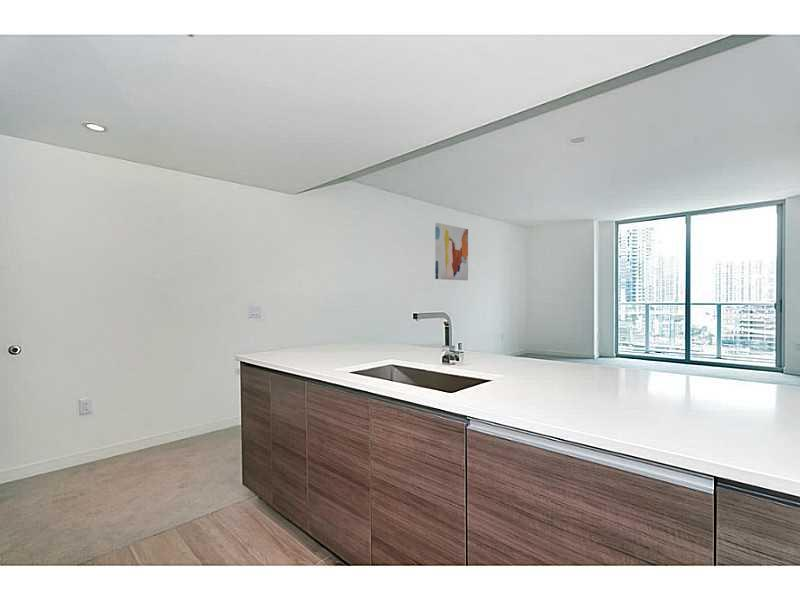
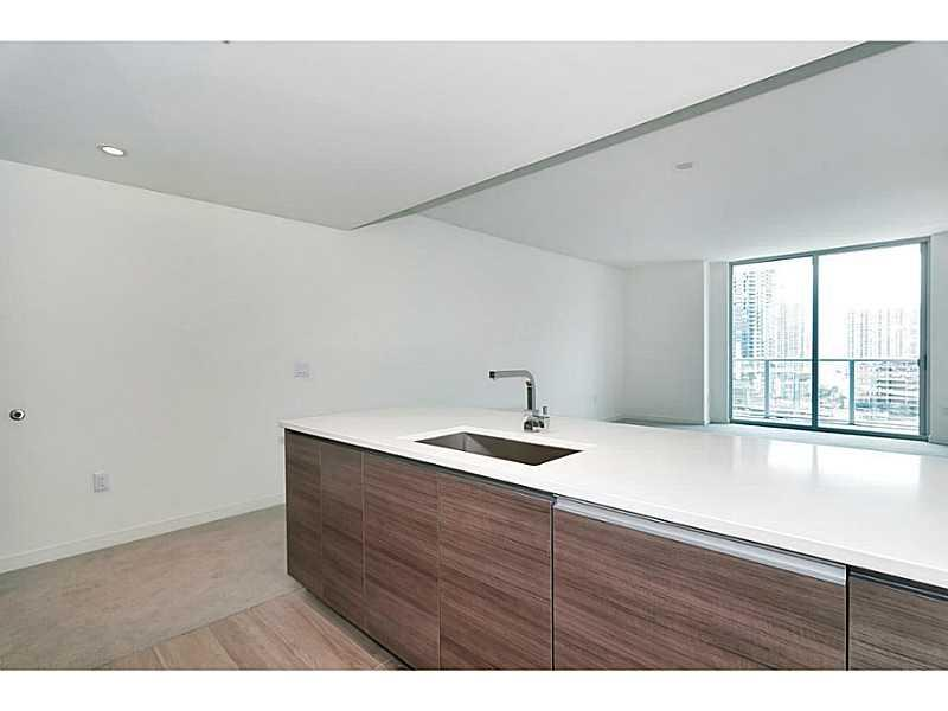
- wall art (452, 253)
